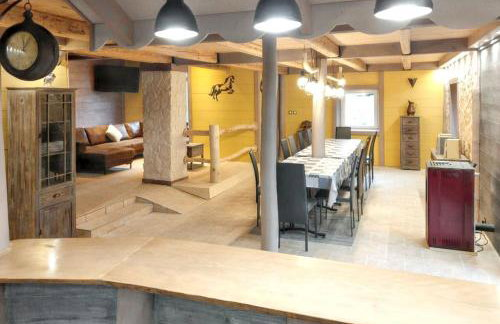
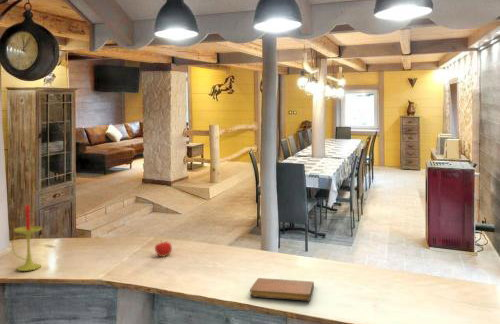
+ notebook (282, 288)
+ candle (27, 235)
+ fruit (163, 248)
